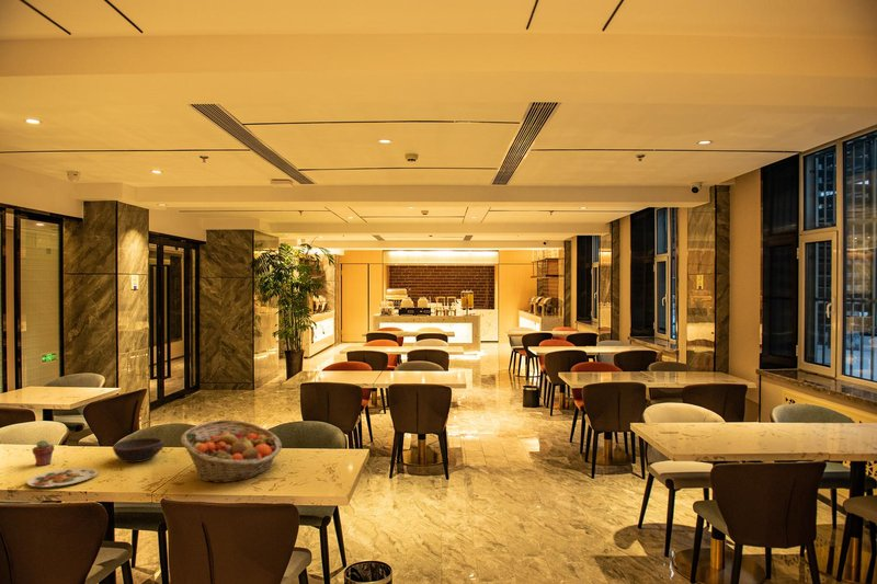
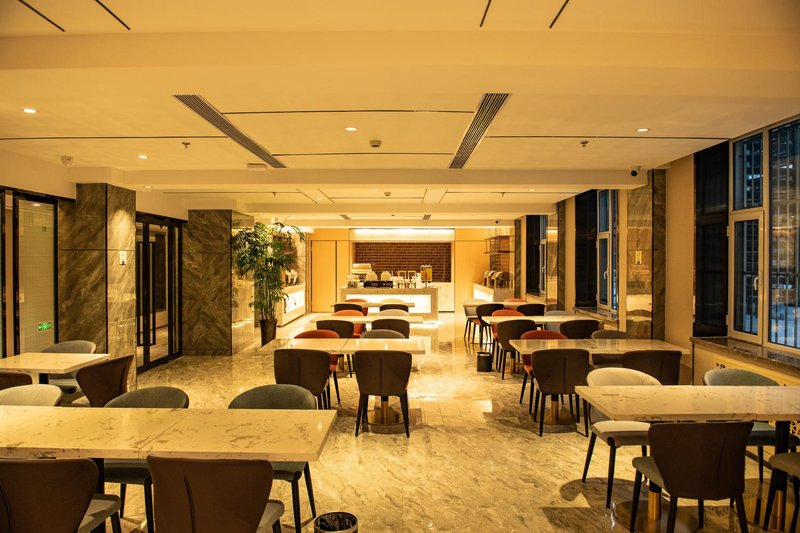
- fruit basket (232, 448)
- bowl (138, 450)
- plate (62, 478)
- potted succulent (43, 451)
